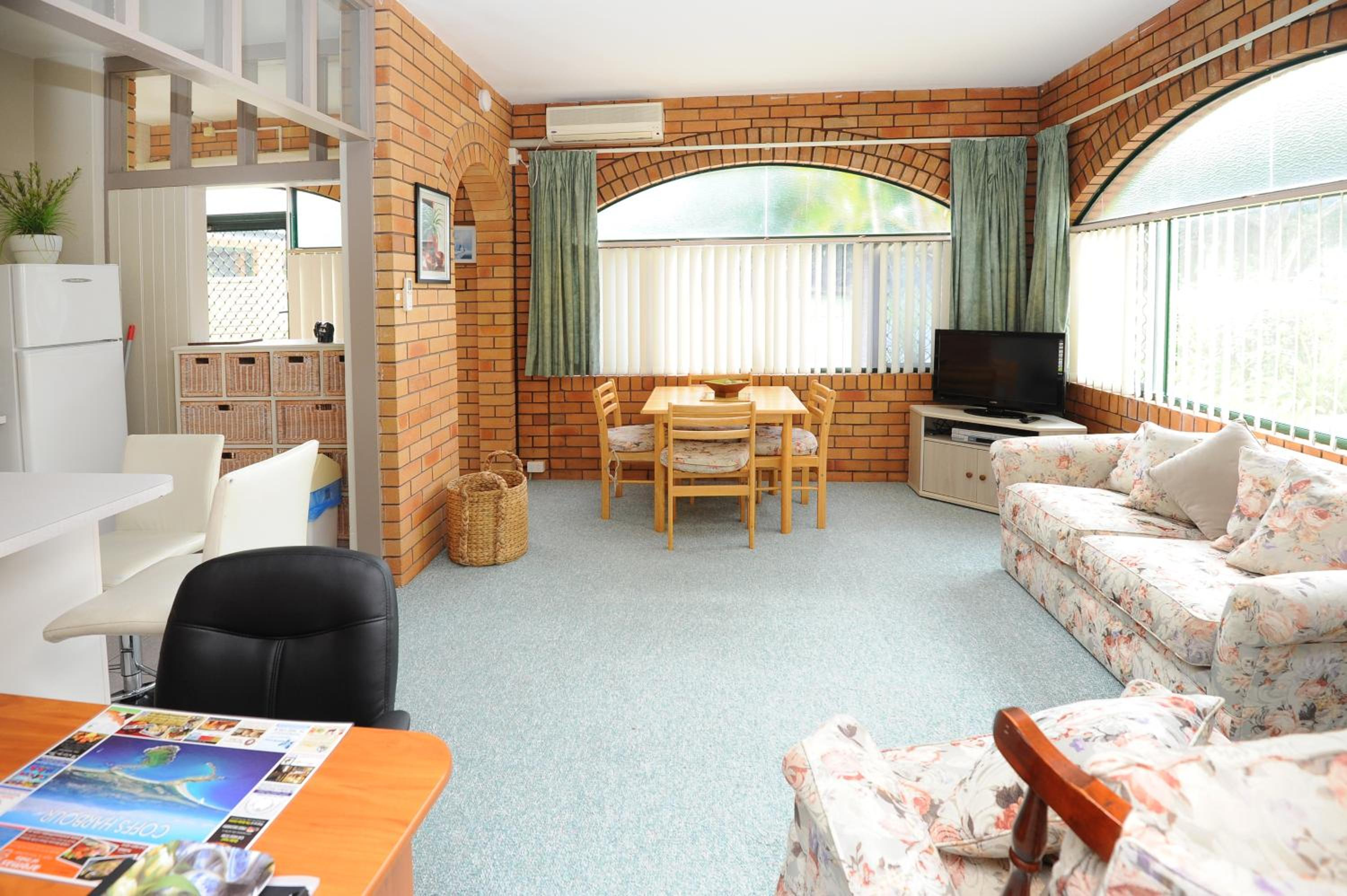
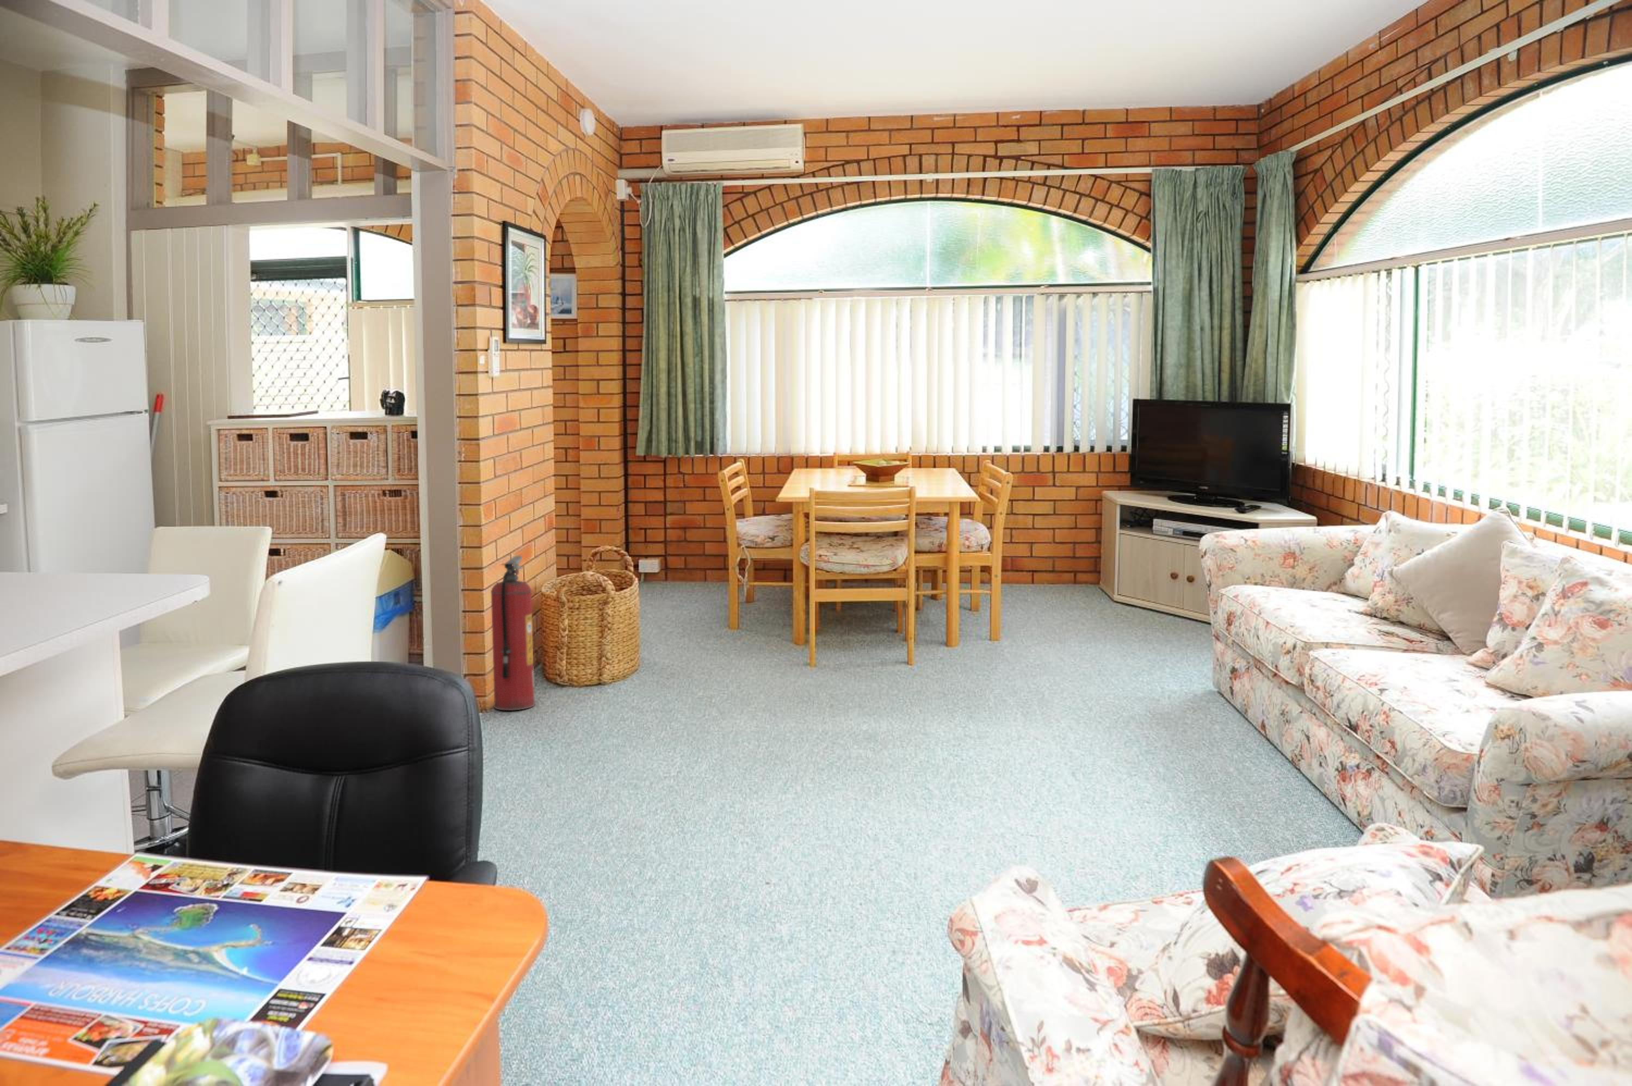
+ fire extinguisher (512, 633)
